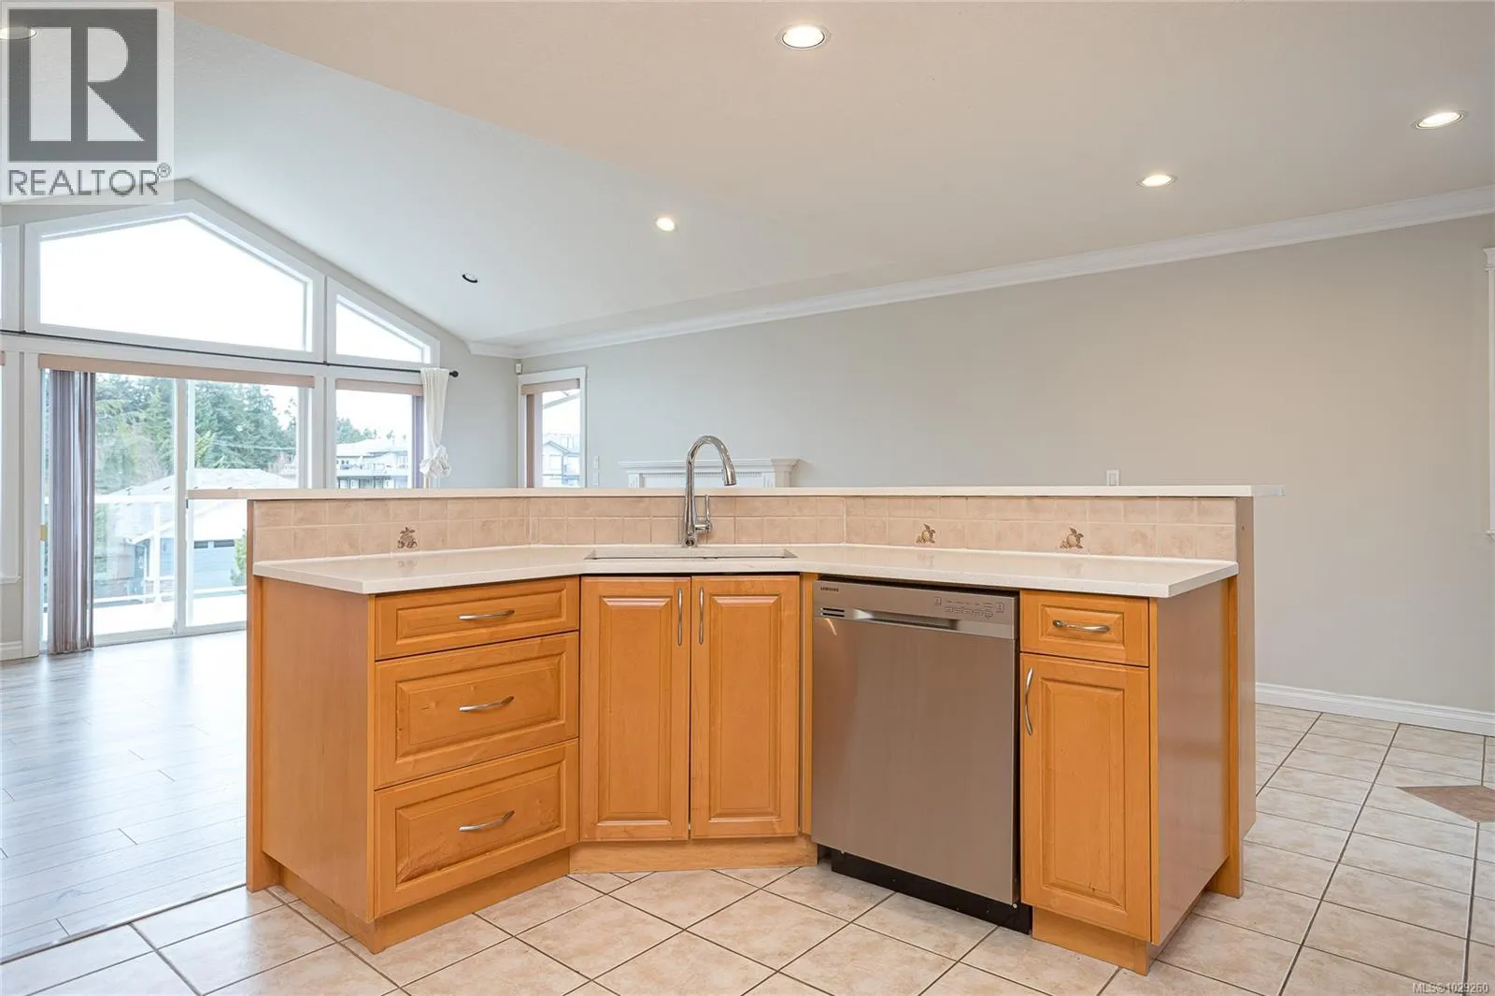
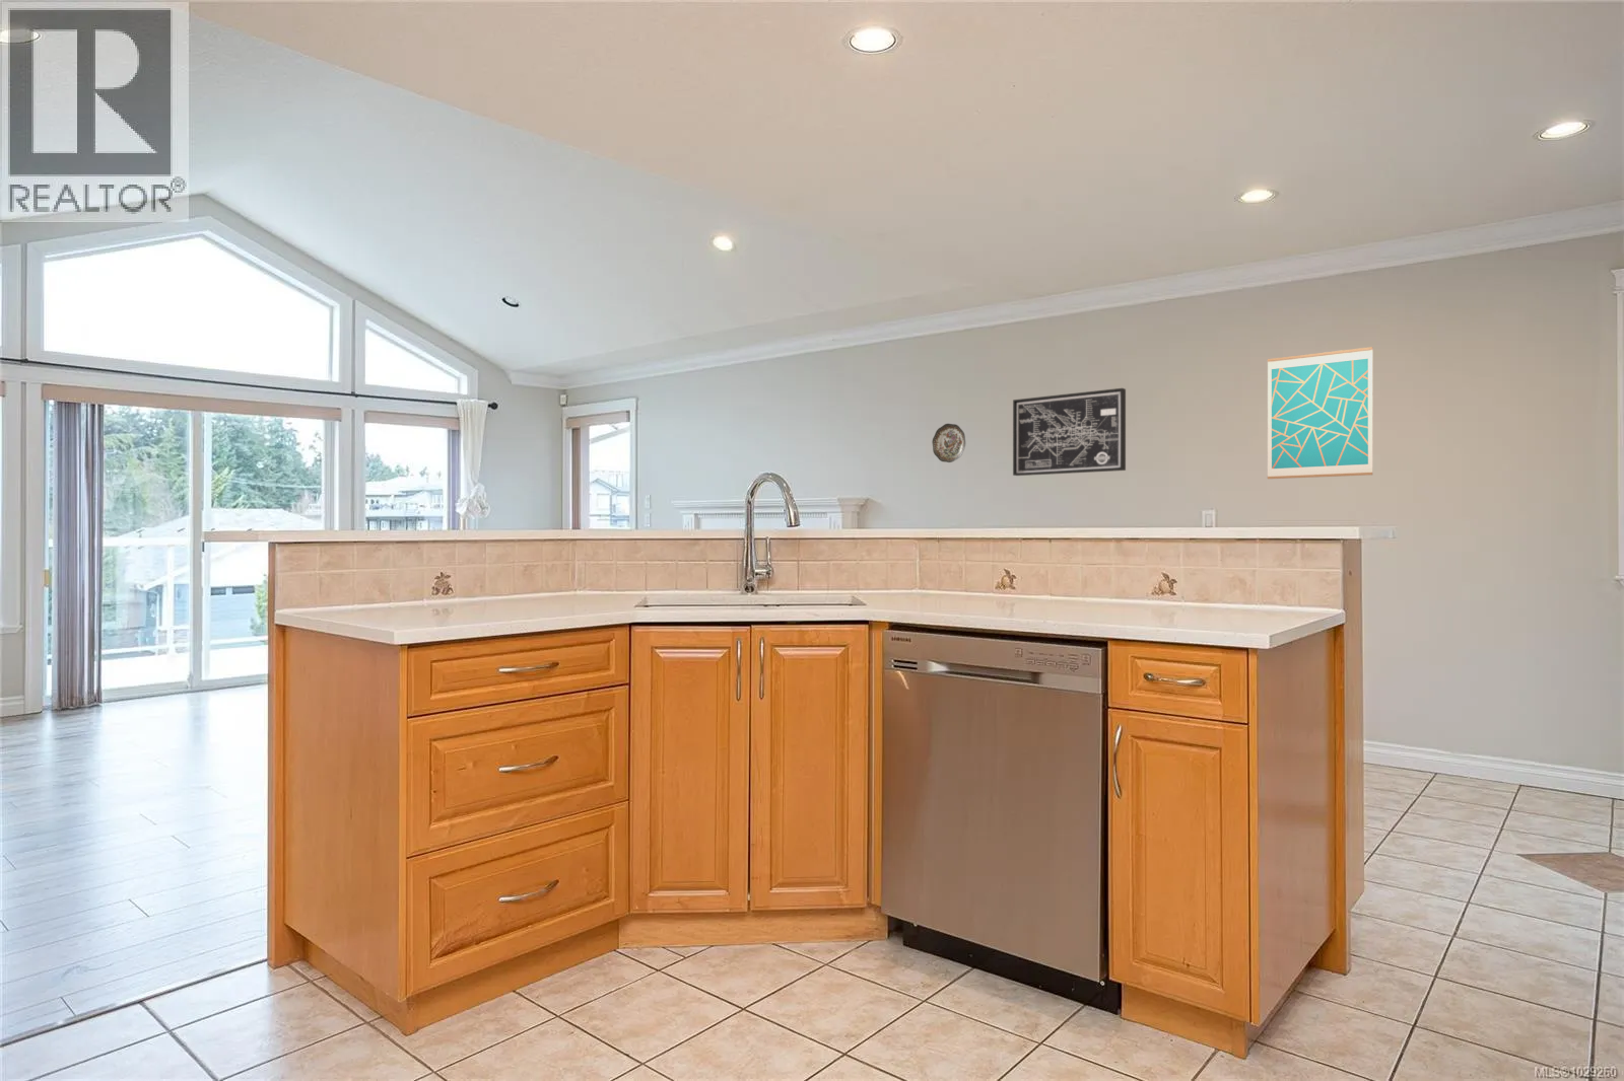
+ wall art (1066, 433)
+ decorative plate (949, 443)
+ wall art (1317, 415)
